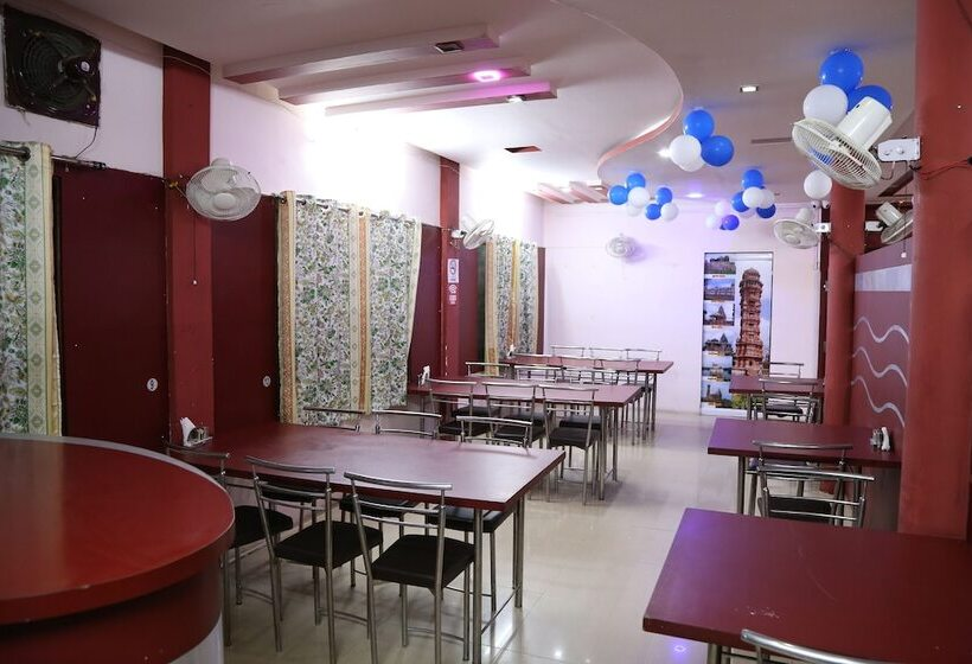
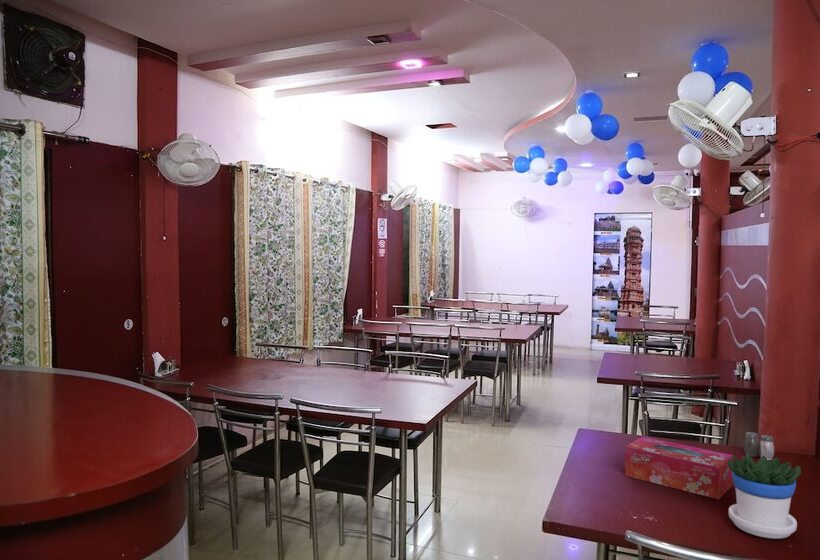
+ tissue box (677, 465)
+ salt and pepper shaker (758, 445)
+ flowerpot (762, 496)
